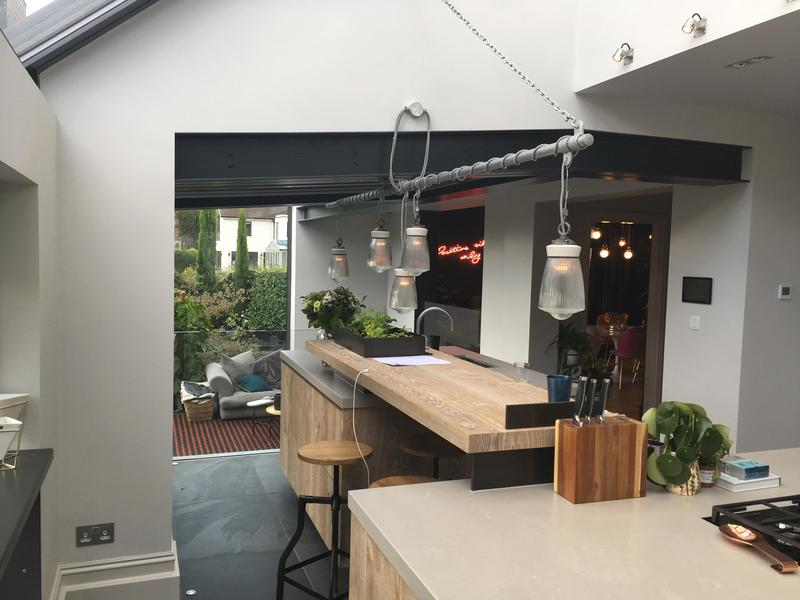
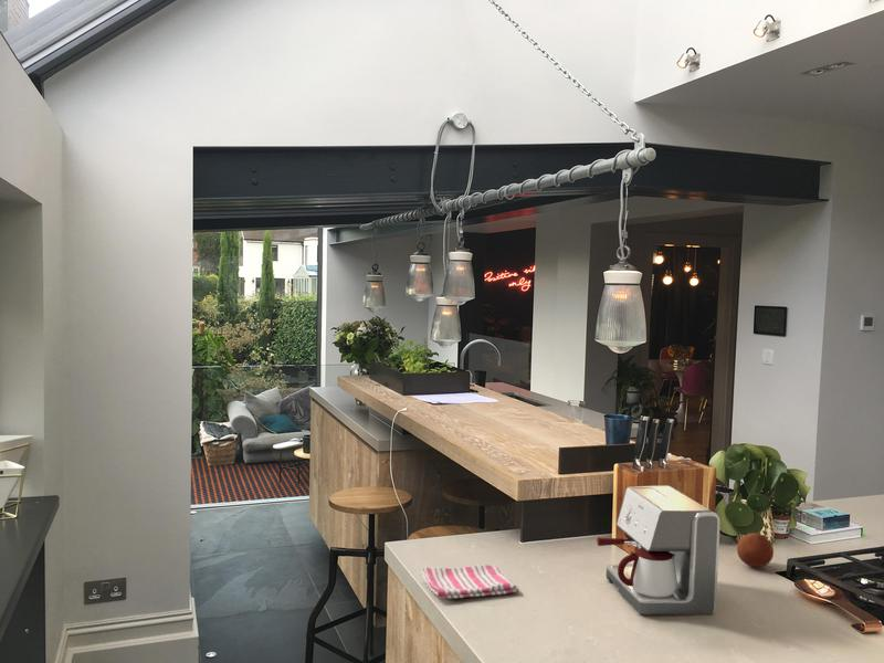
+ fruit (755, 549)
+ dish towel (469, 579)
+ coffee maker (661, 546)
